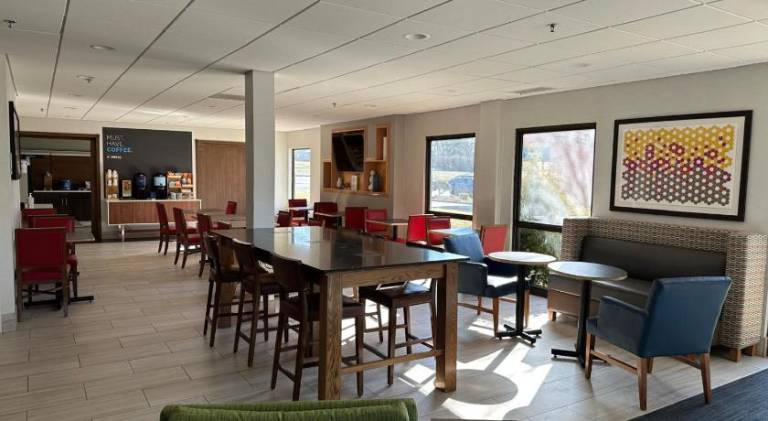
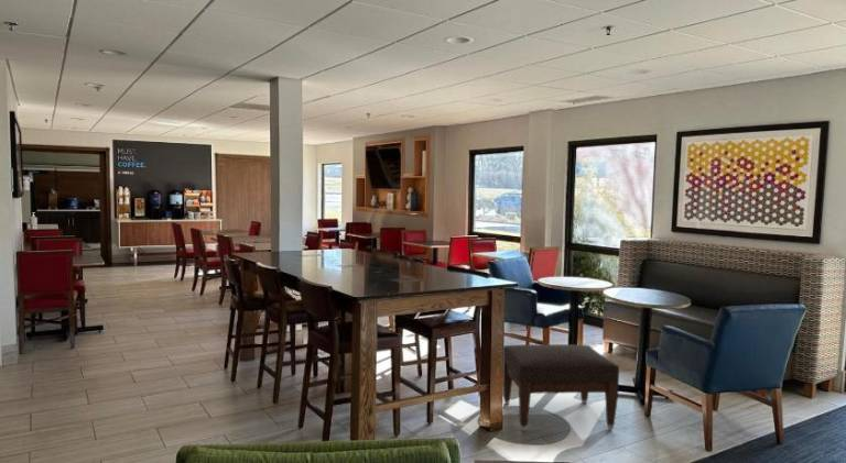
+ ottoman (556, 382)
